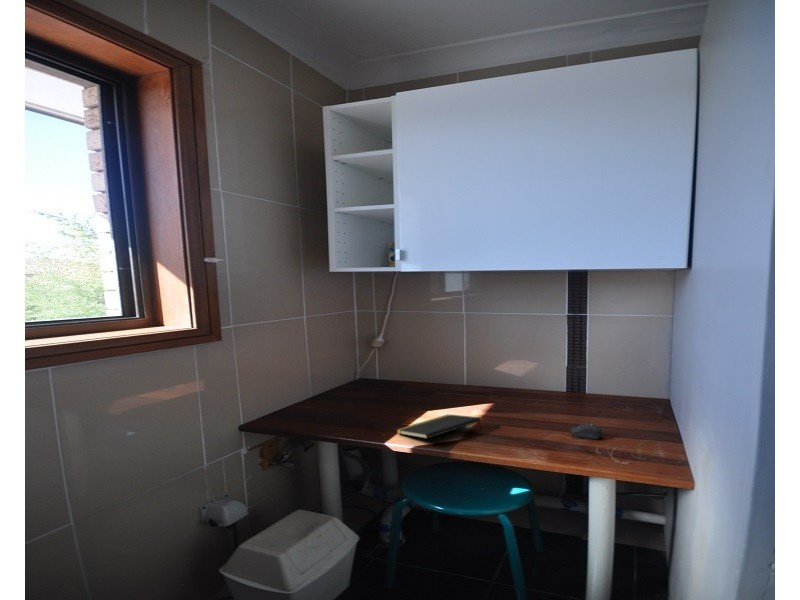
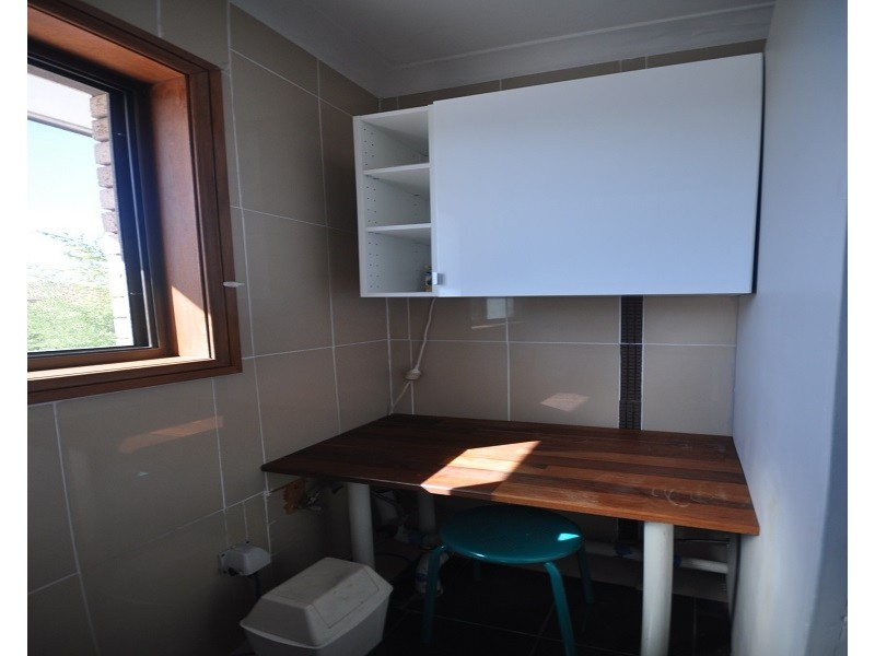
- computer mouse (586, 429)
- notepad (438, 425)
